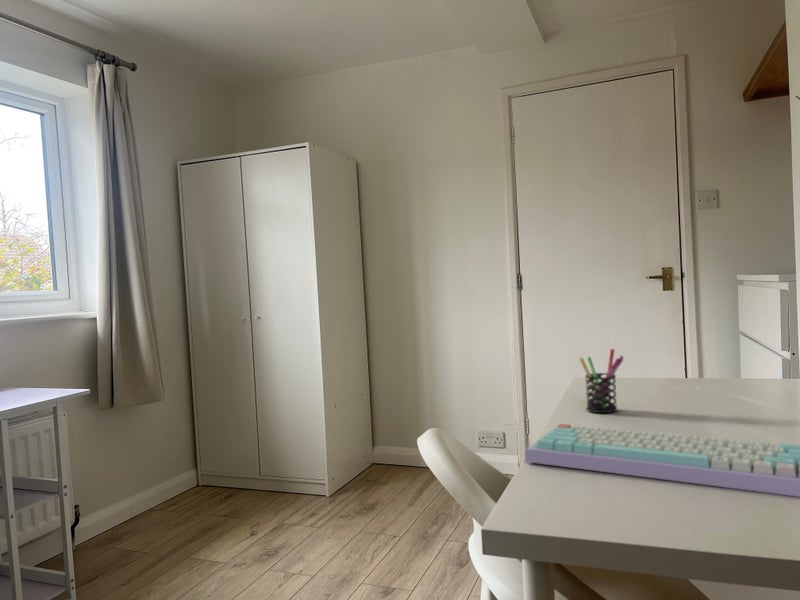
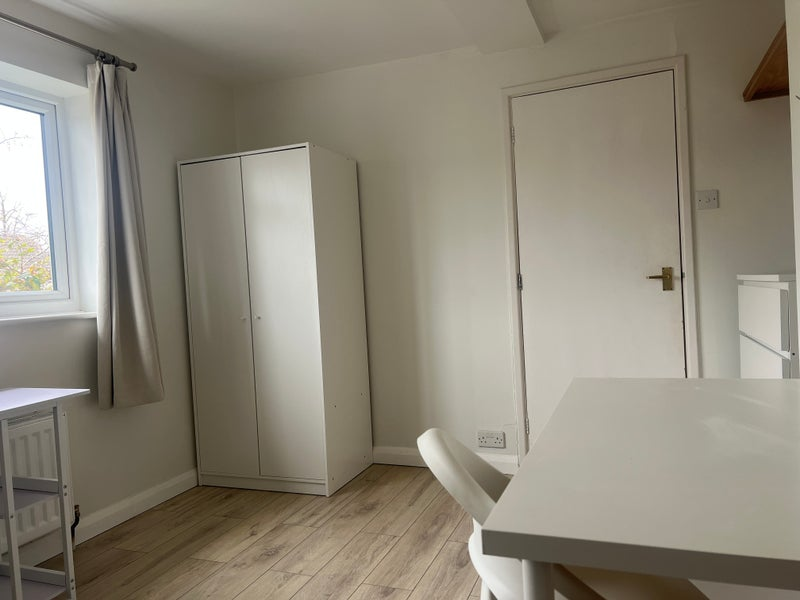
- keyboard (677, 454)
- pen holder (600, 379)
